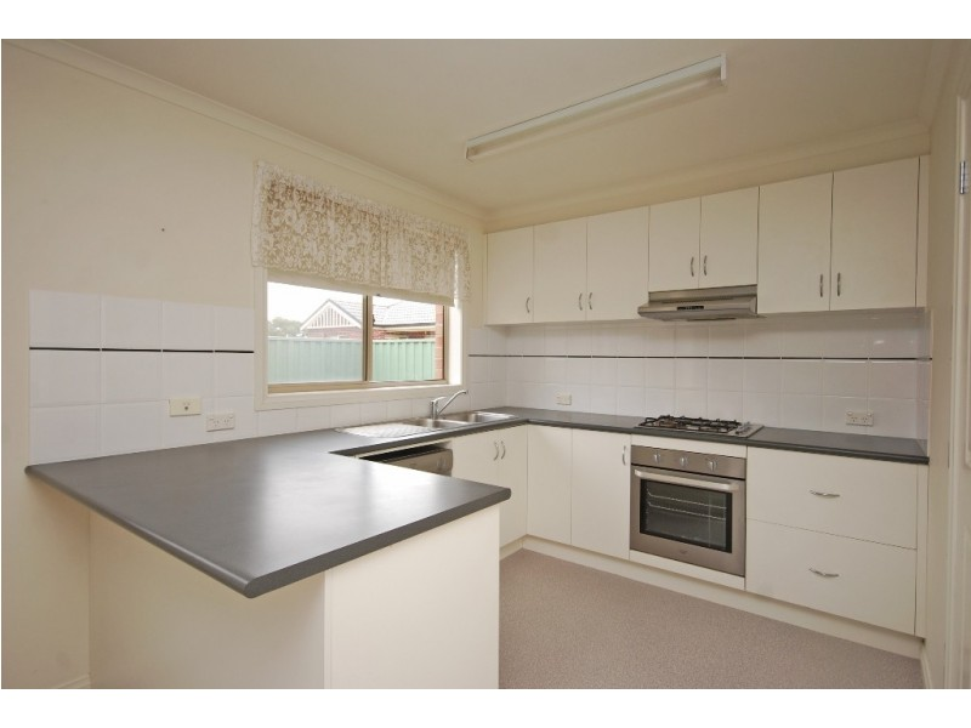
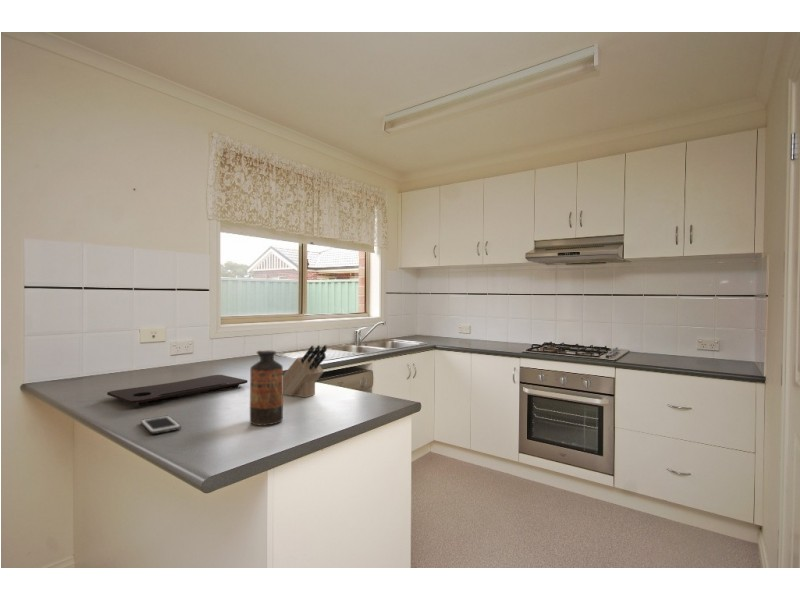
+ bottle (266, 386)
+ cell phone (160, 424)
+ cutting board (182, 388)
+ knife block (300, 368)
